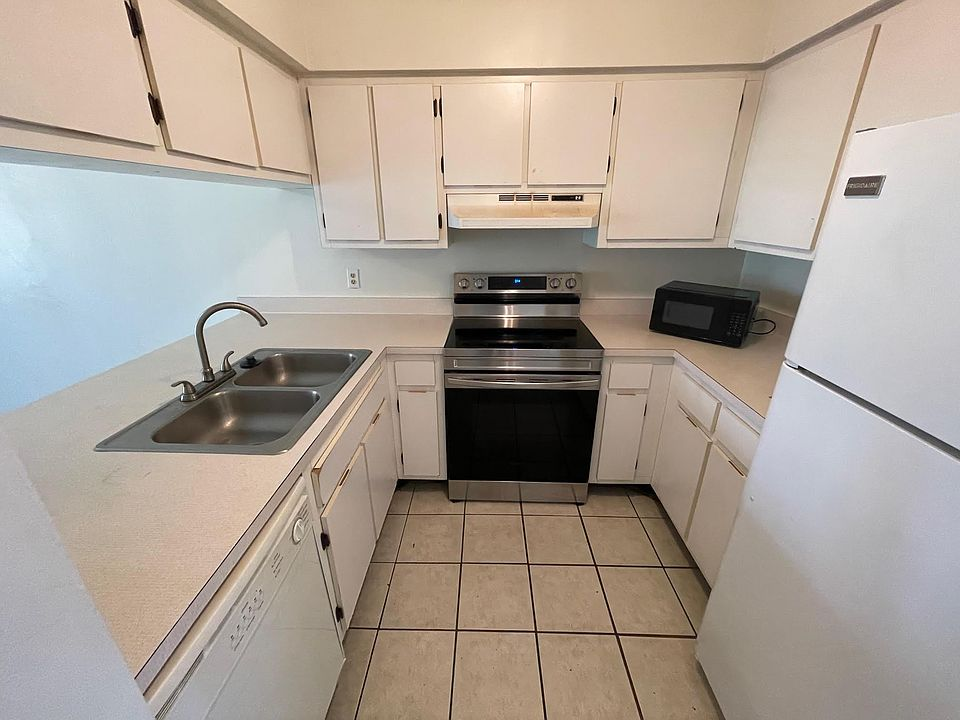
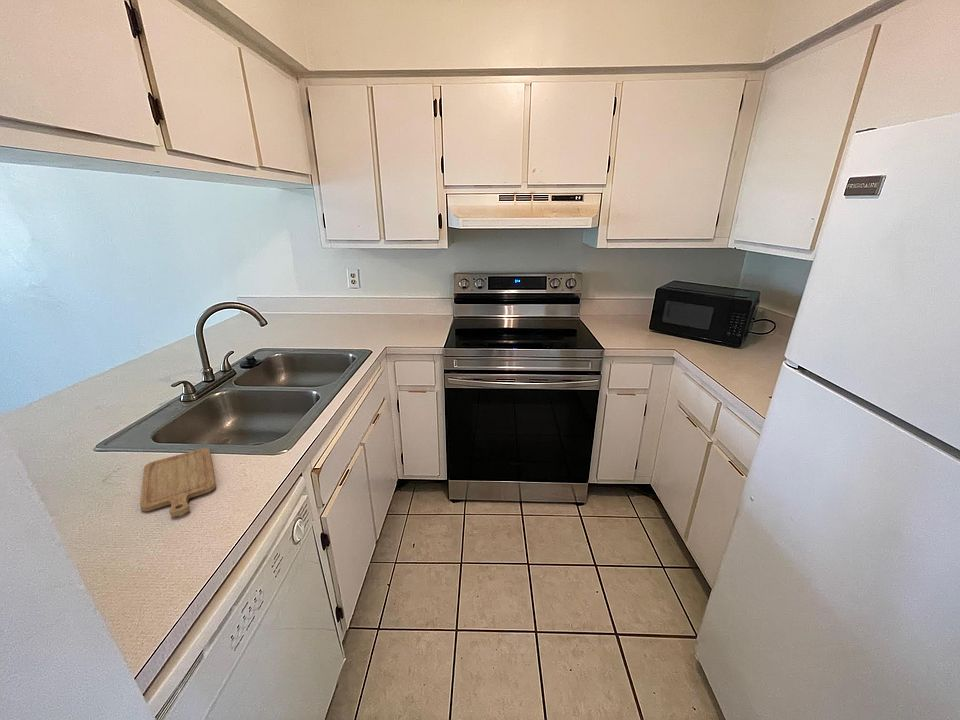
+ chopping board (179, 481)
